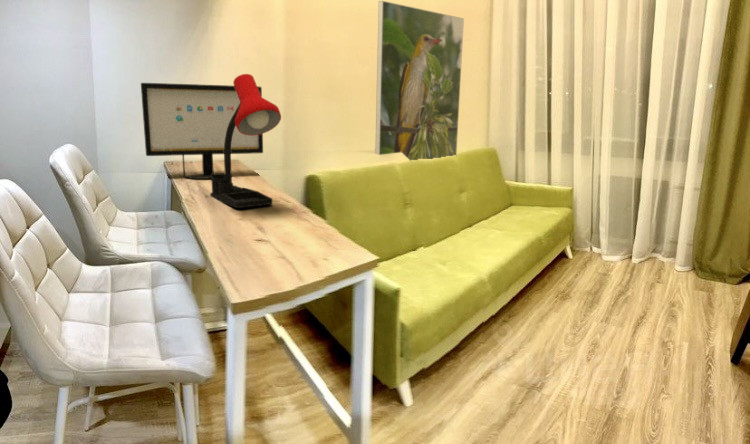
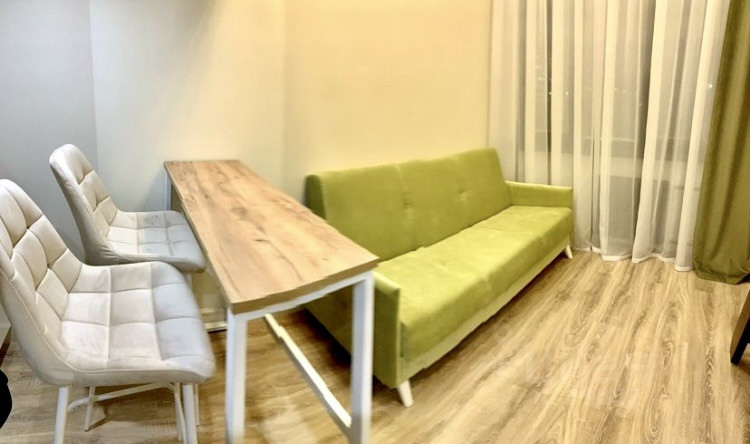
- computer monitor (206, 131)
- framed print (421, 97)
- desk lamp (244, 134)
